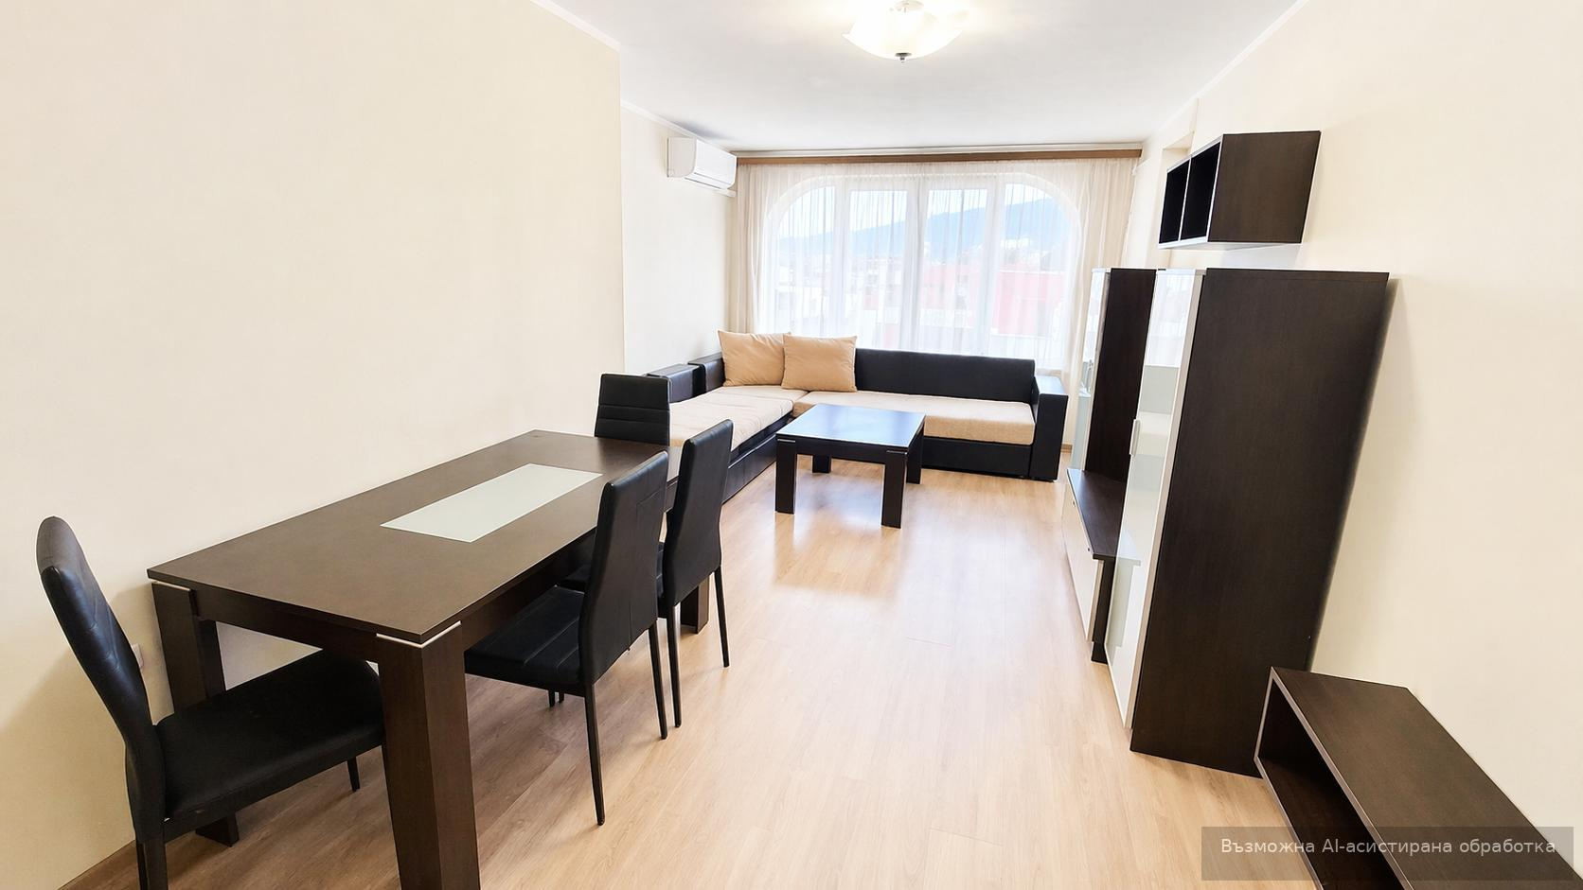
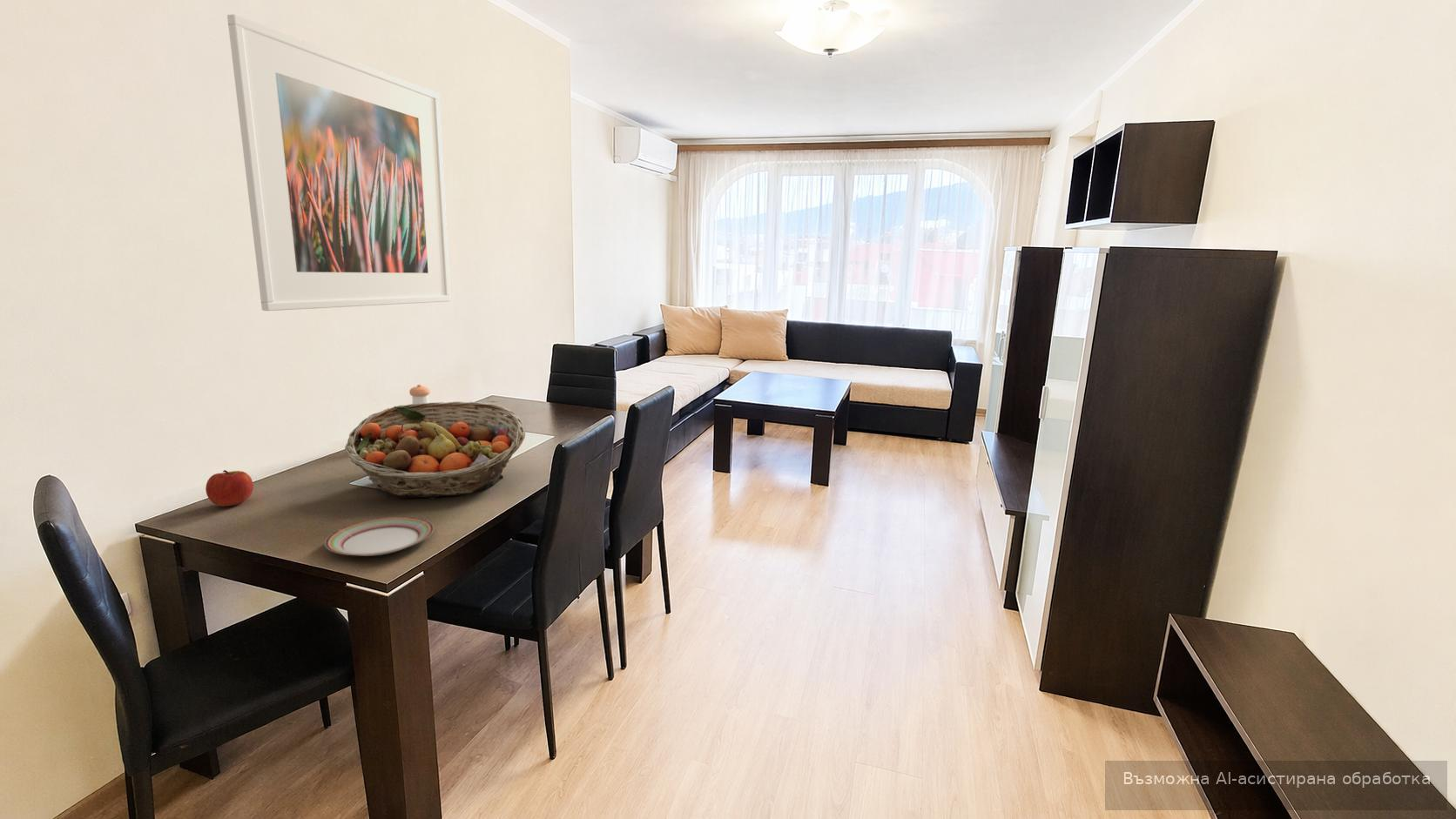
+ pepper shaker (421, 403)
+ plate (381, 538)
+ apple (229, 486)
+ fruit basket (440, 446)
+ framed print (361, 187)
